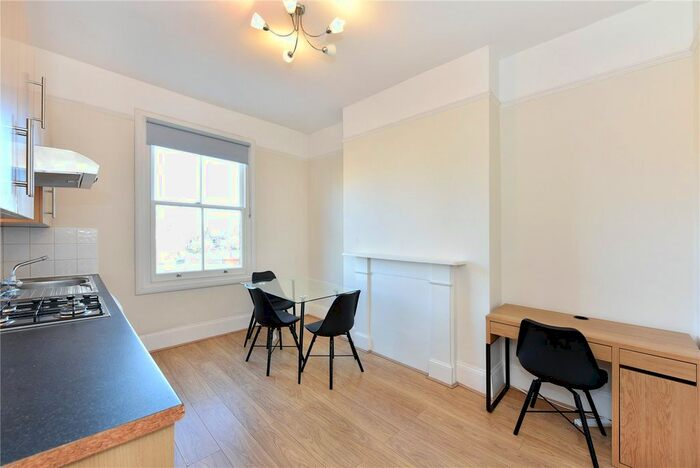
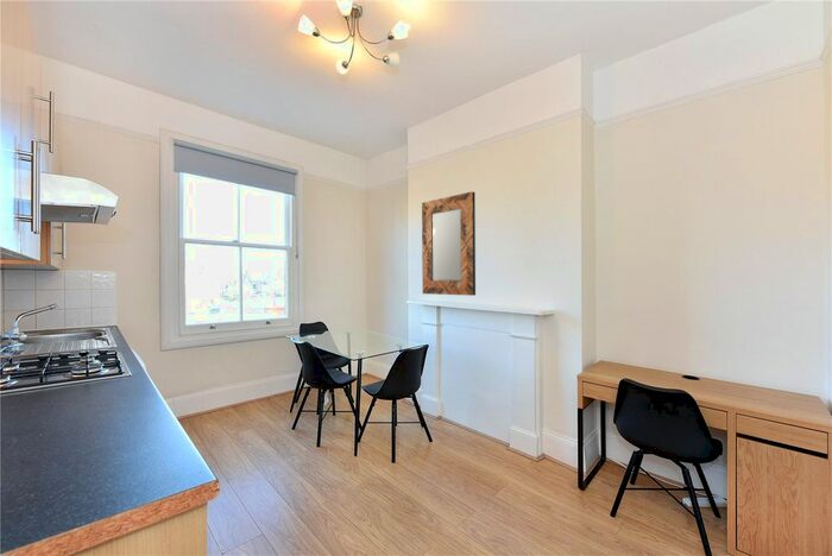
+ home mirror (447, 246)
